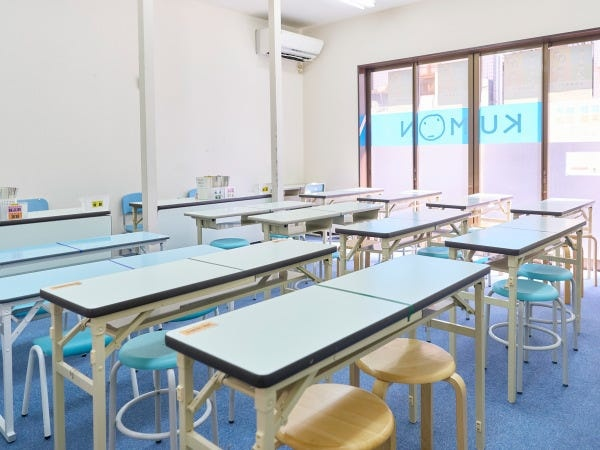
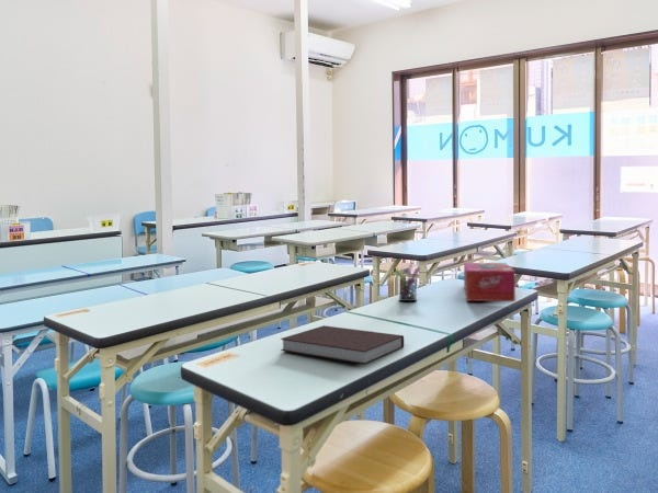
+ pen holder (406, 282)
+ notebook (342, 343)
+ tissue box (487, 280)
